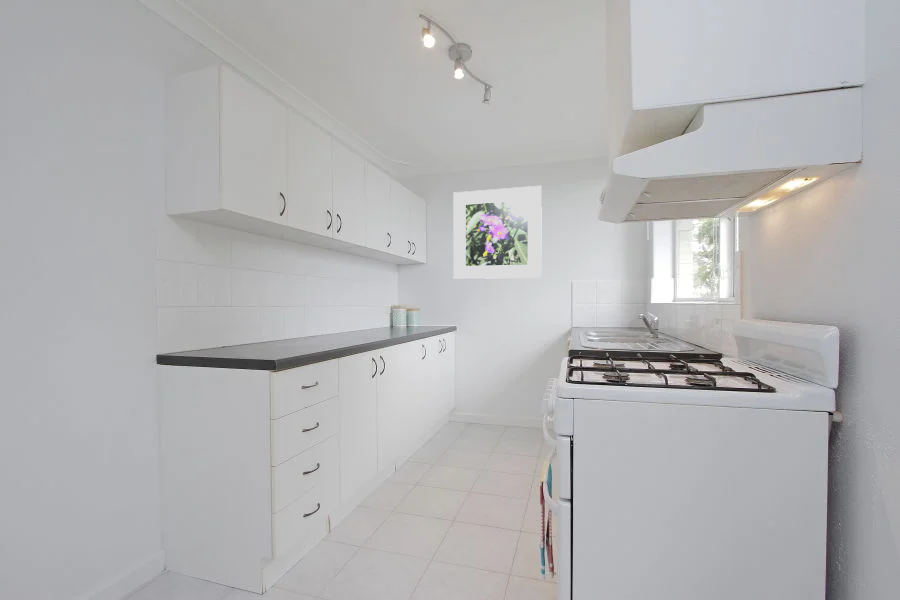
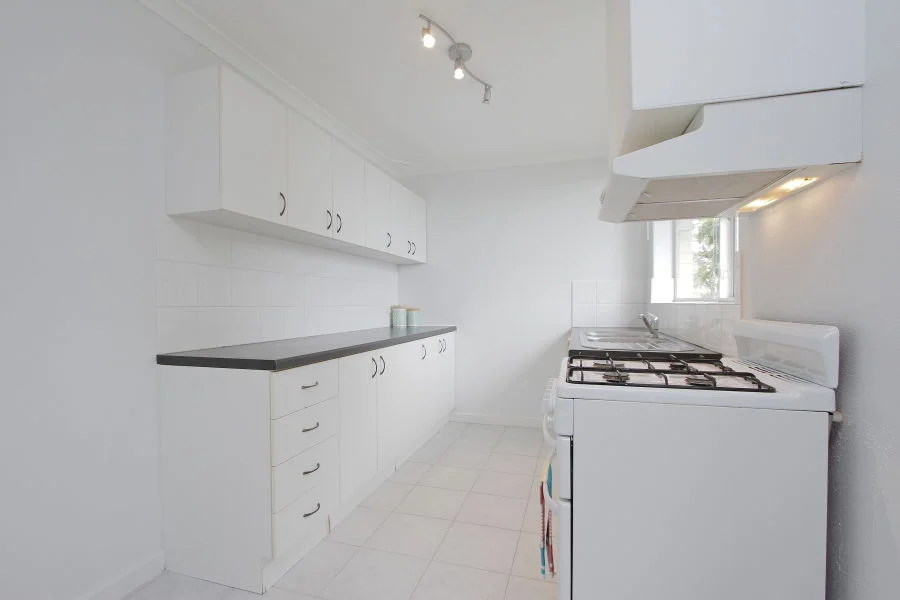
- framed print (496, 233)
